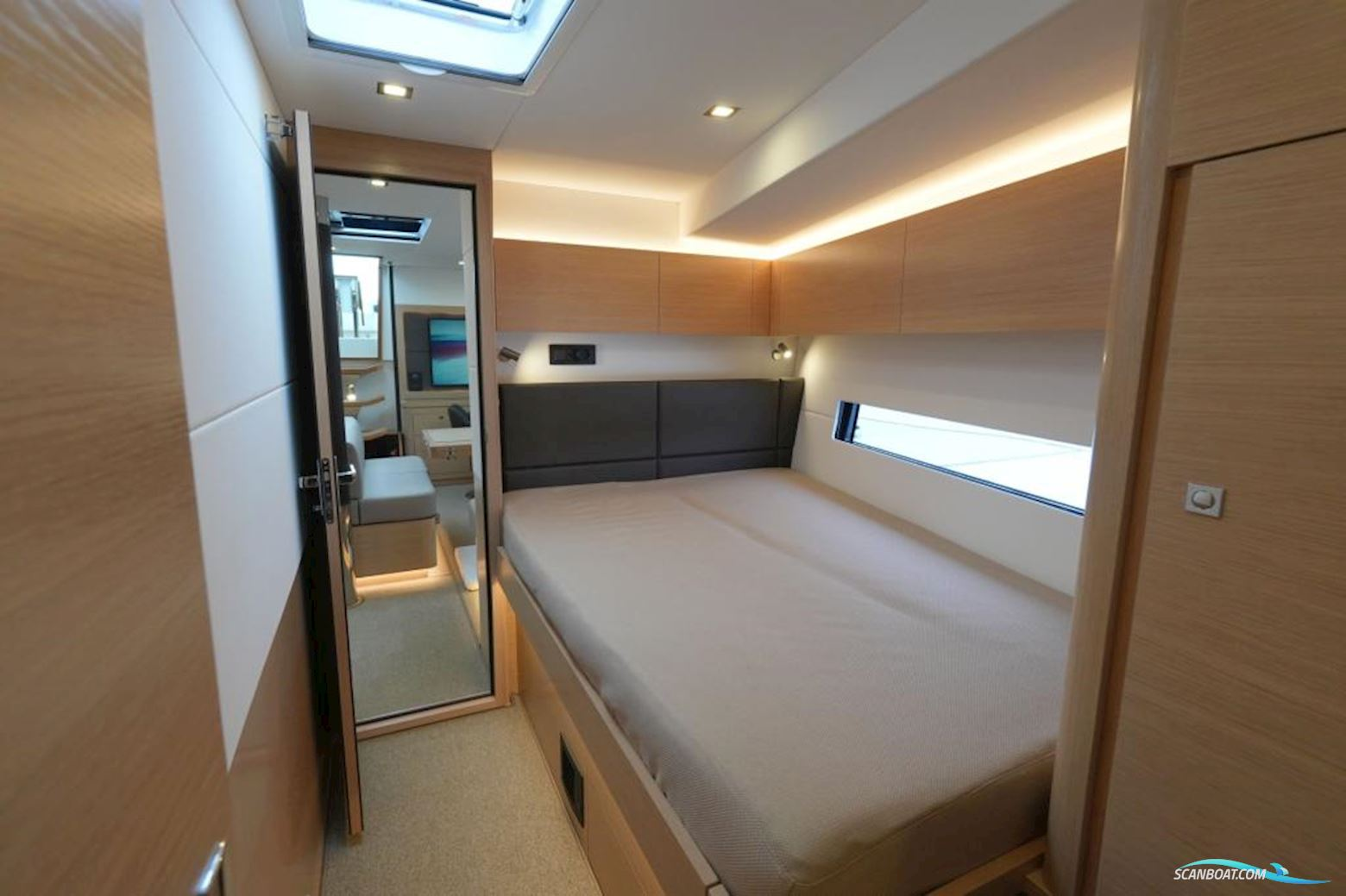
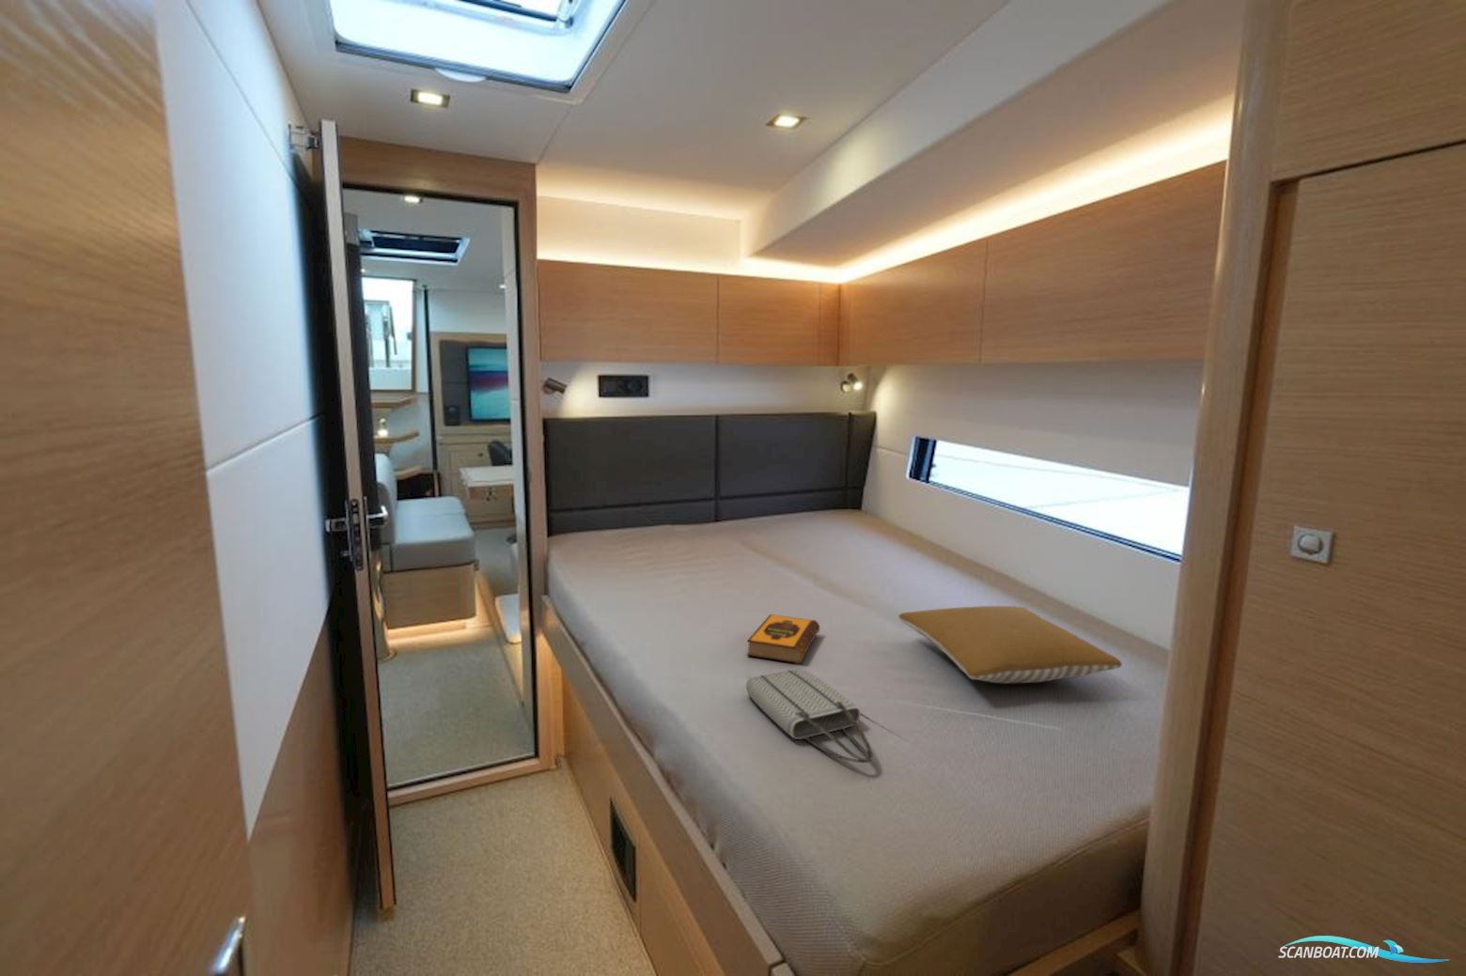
+ tote bag (816, 713)
+ hardback book (784, 637)
+ pillow (1000, 639)
